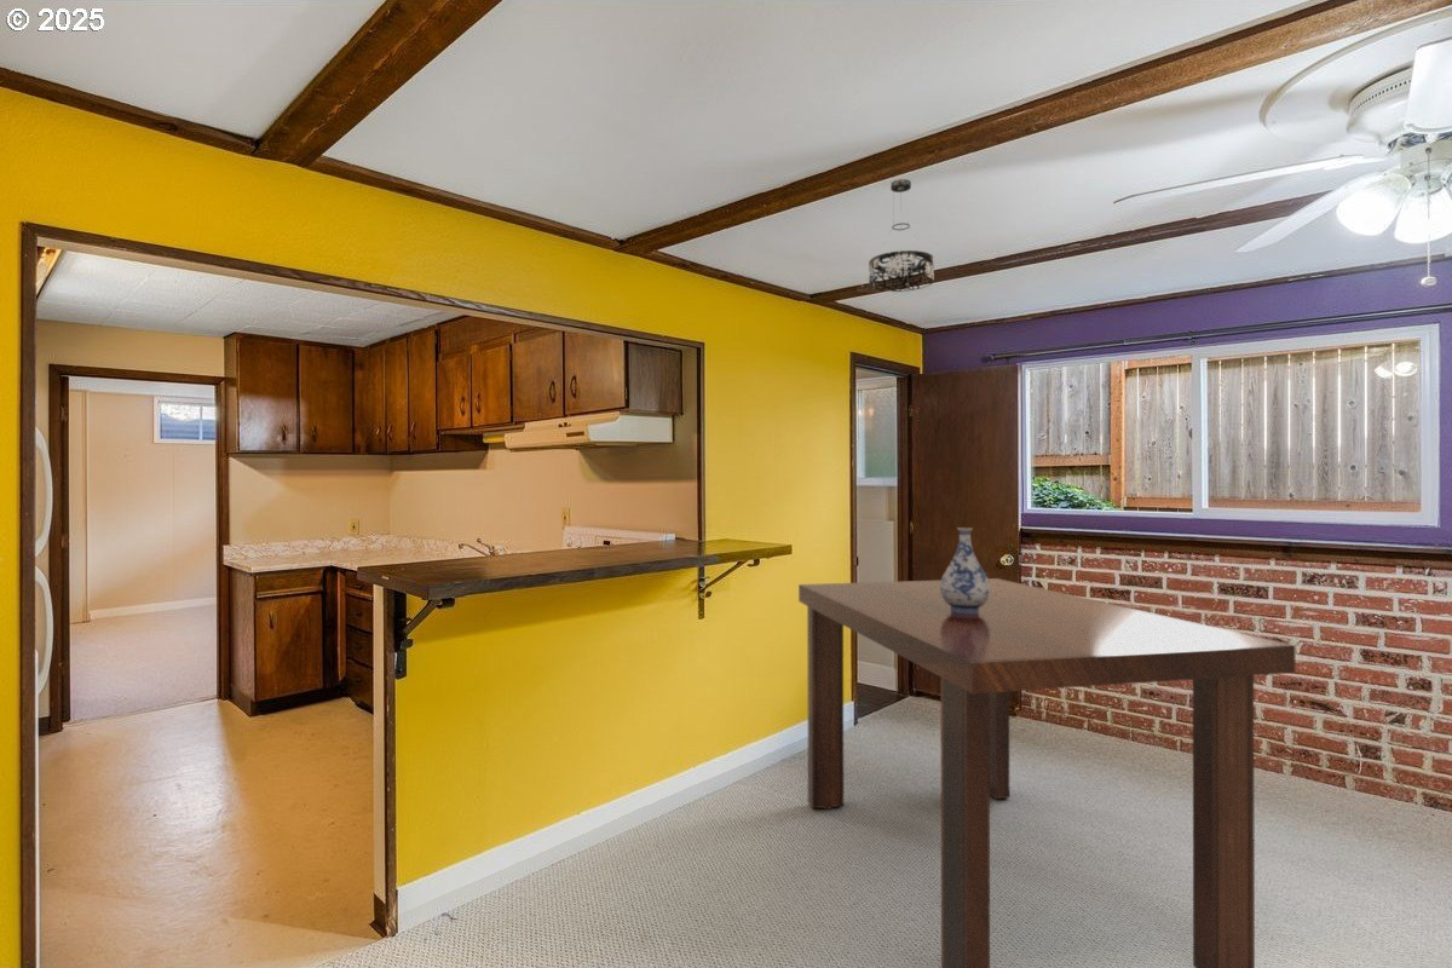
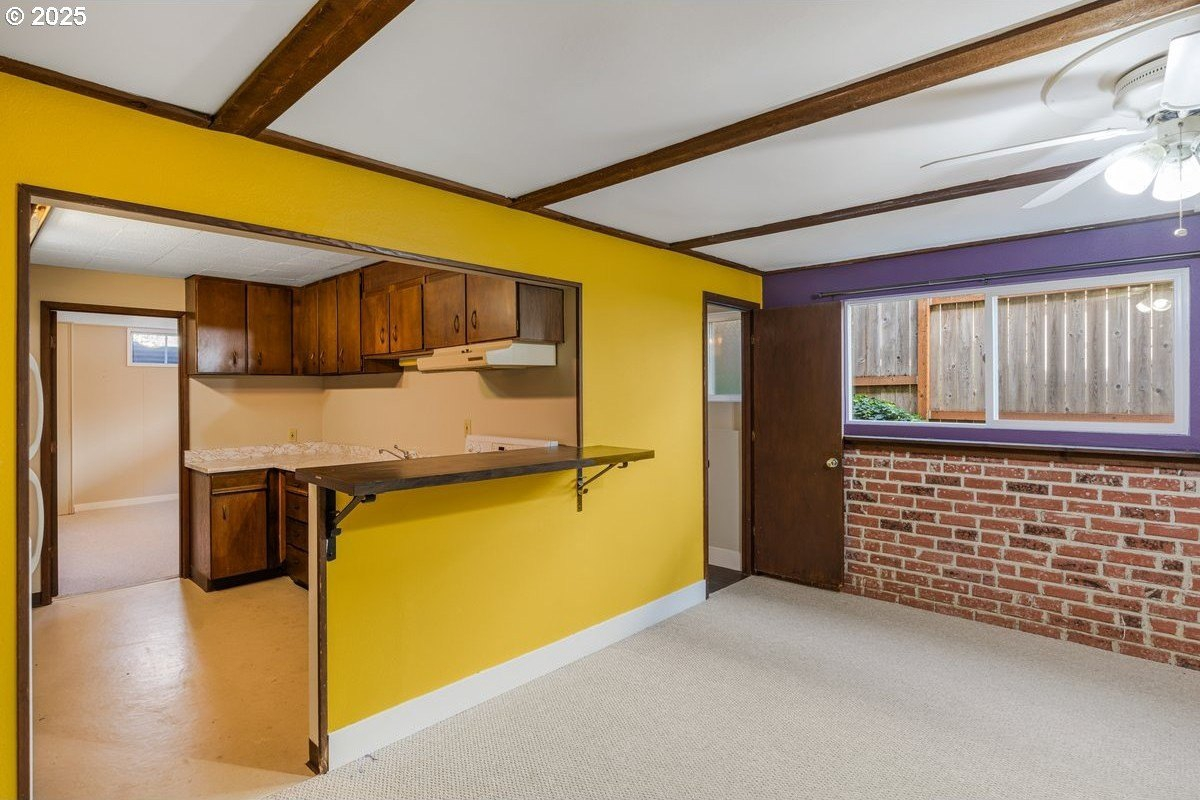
- dining table (989, 741)
- vase (964, 569)
- pendant light (900, 229)
